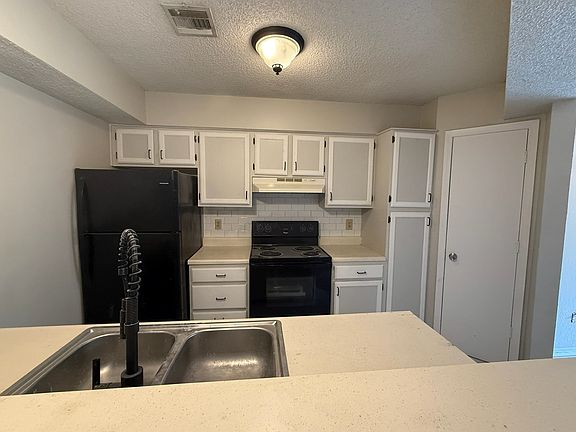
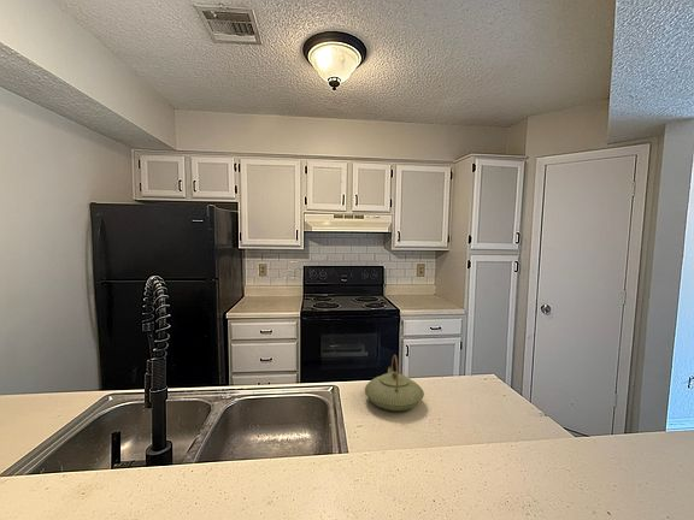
+ teapot (394, 377)
